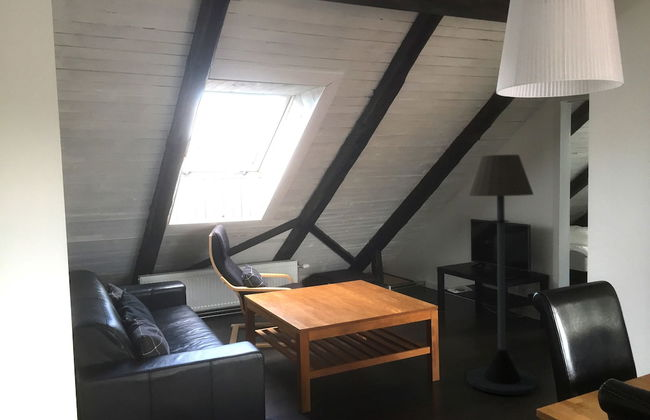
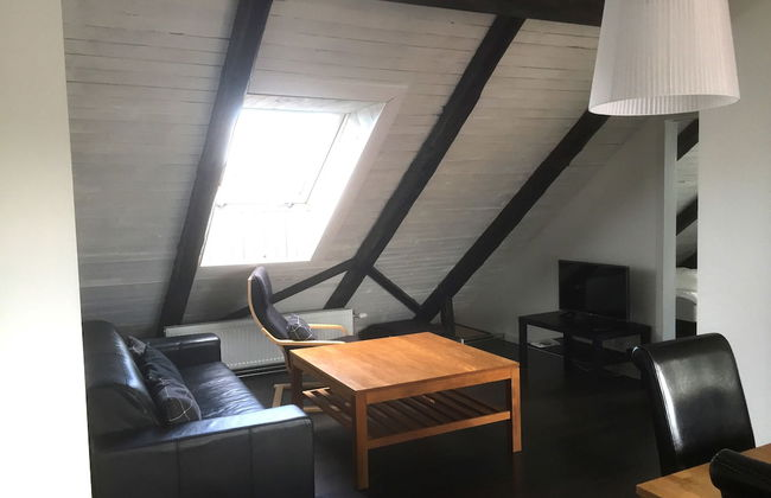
- floor lamp (501, 269)
